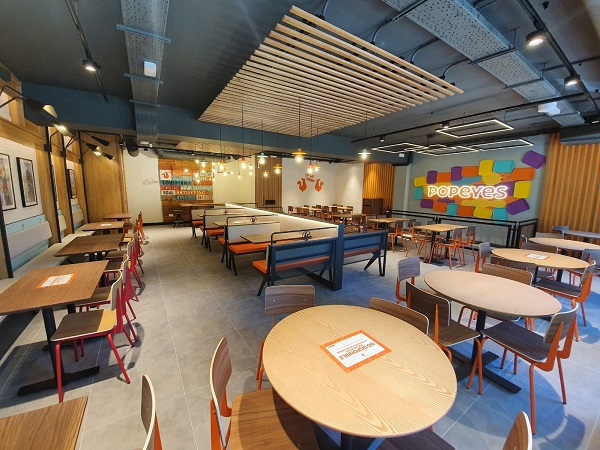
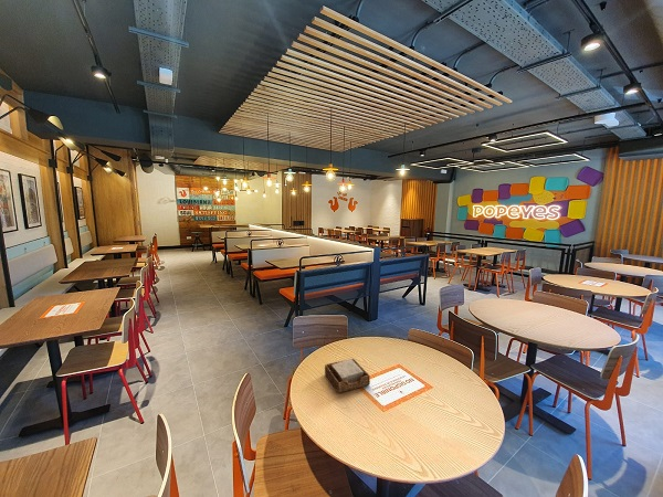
+ napkin holder (346, 372)
